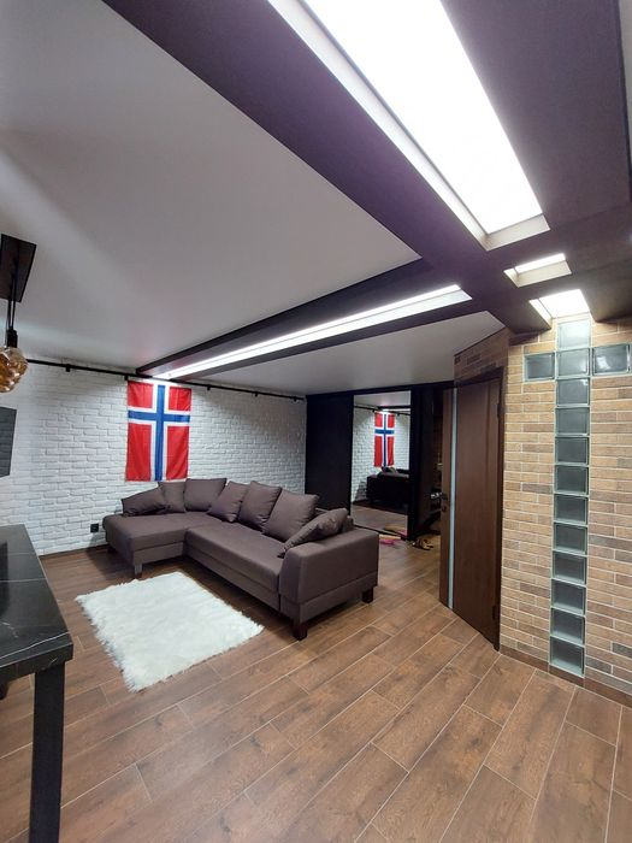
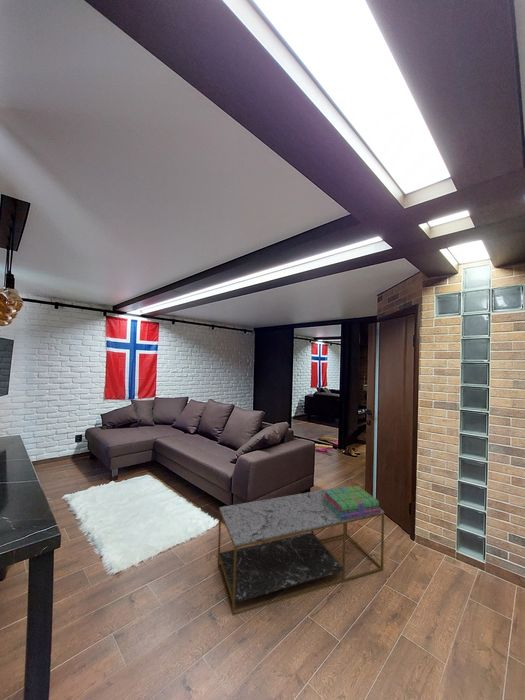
+ stack of books (350, 501)
+ coffee table (301, 538)
